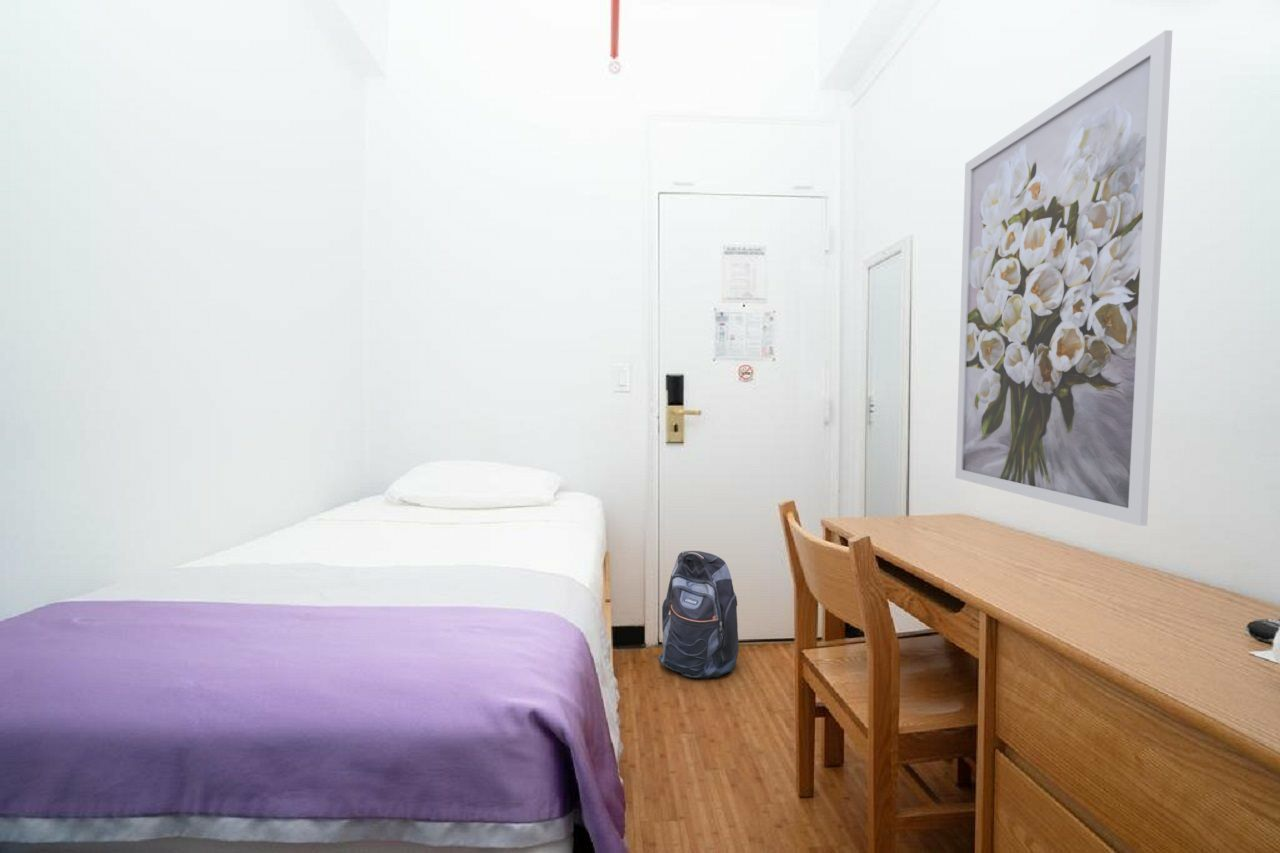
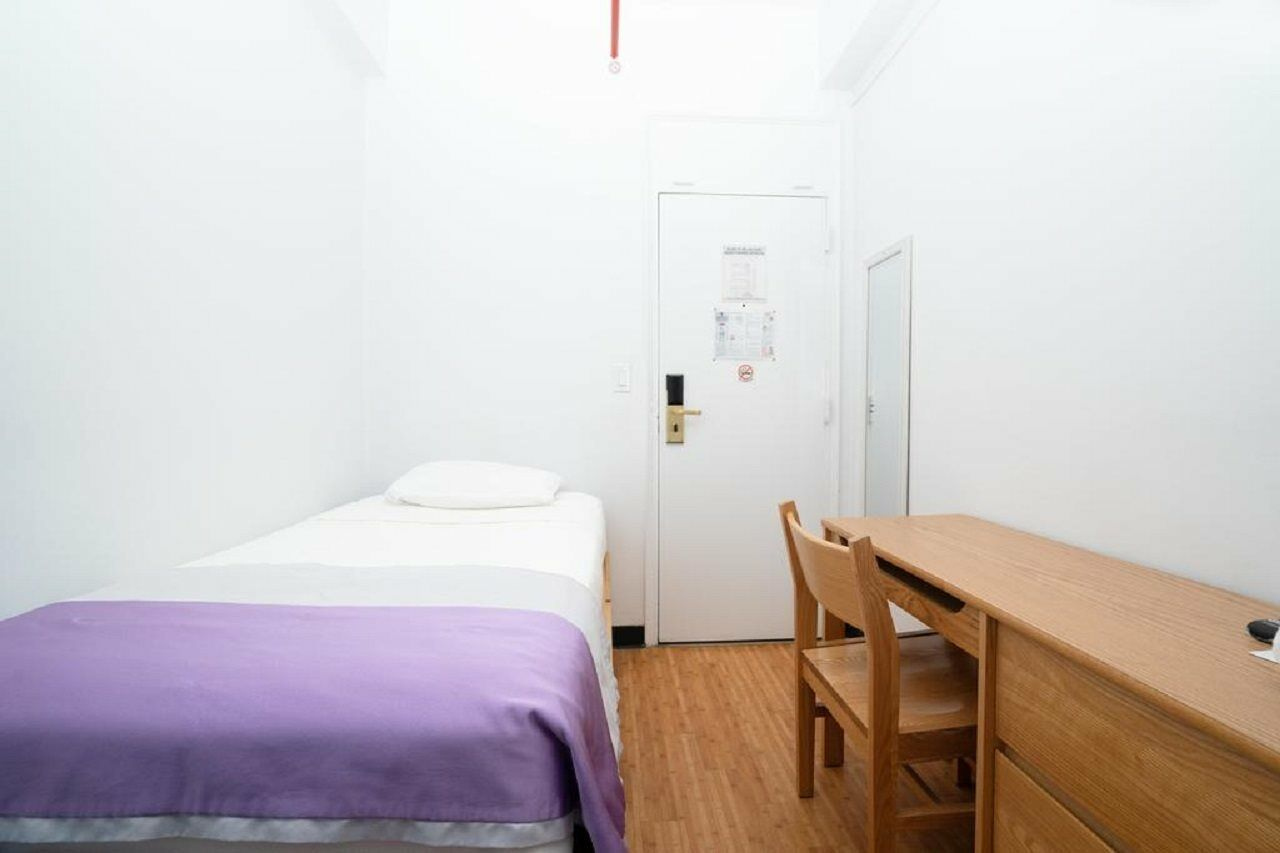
- wall art (1037, 307)
- backpack (698, 607)
